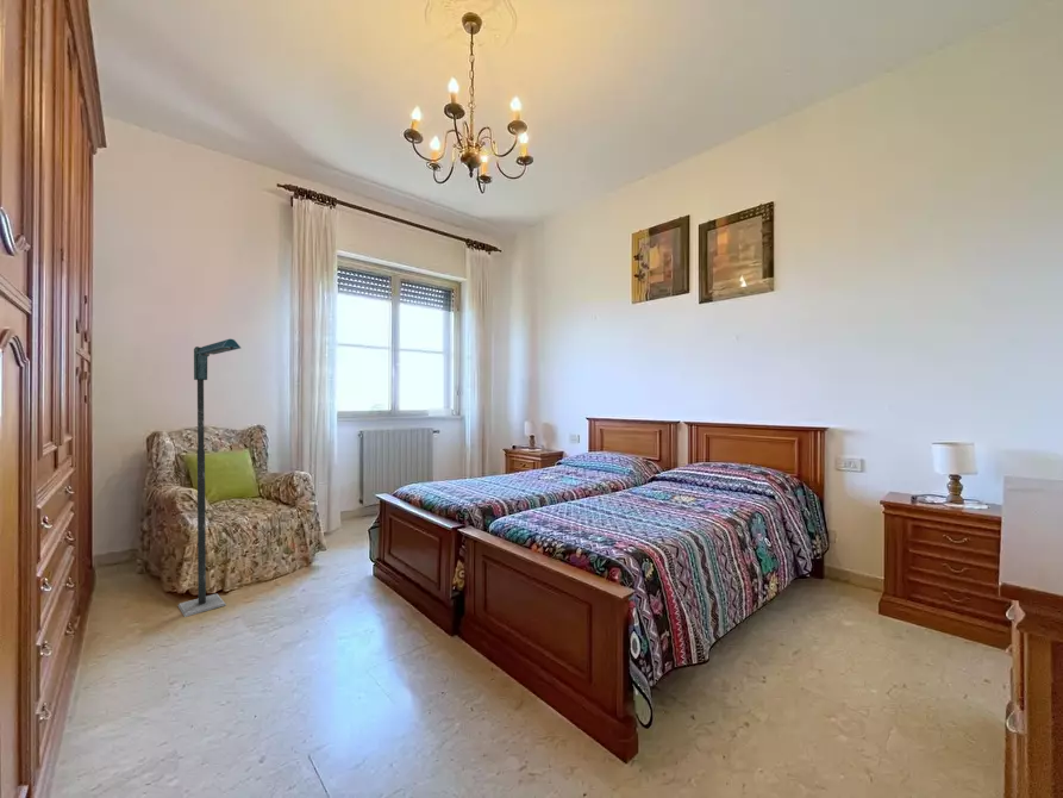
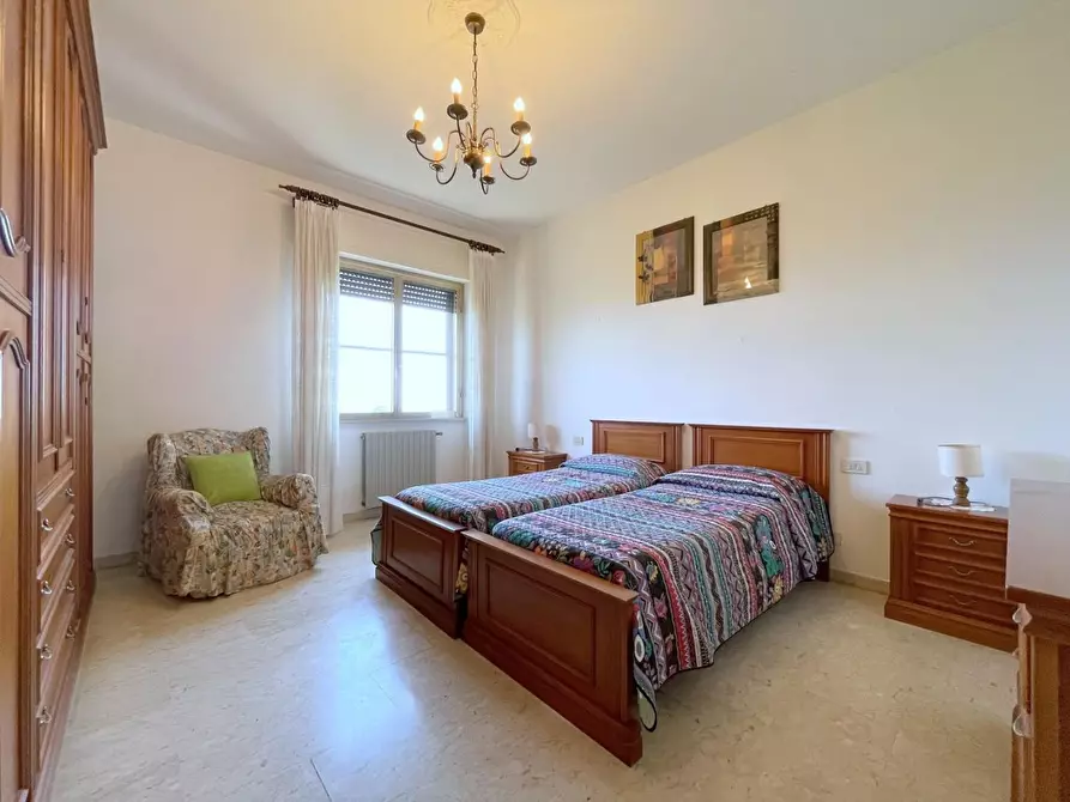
- floor lamp (204, 484)
